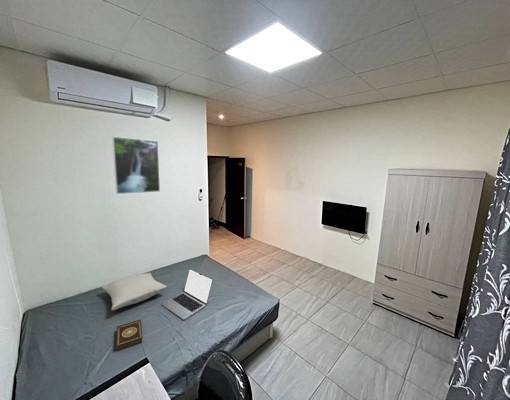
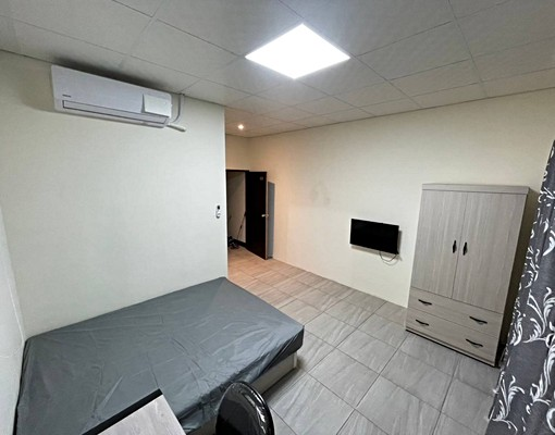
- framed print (137, 166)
- pillow (134, 287)
- book (129, 334)
- laptop (187, 291)
